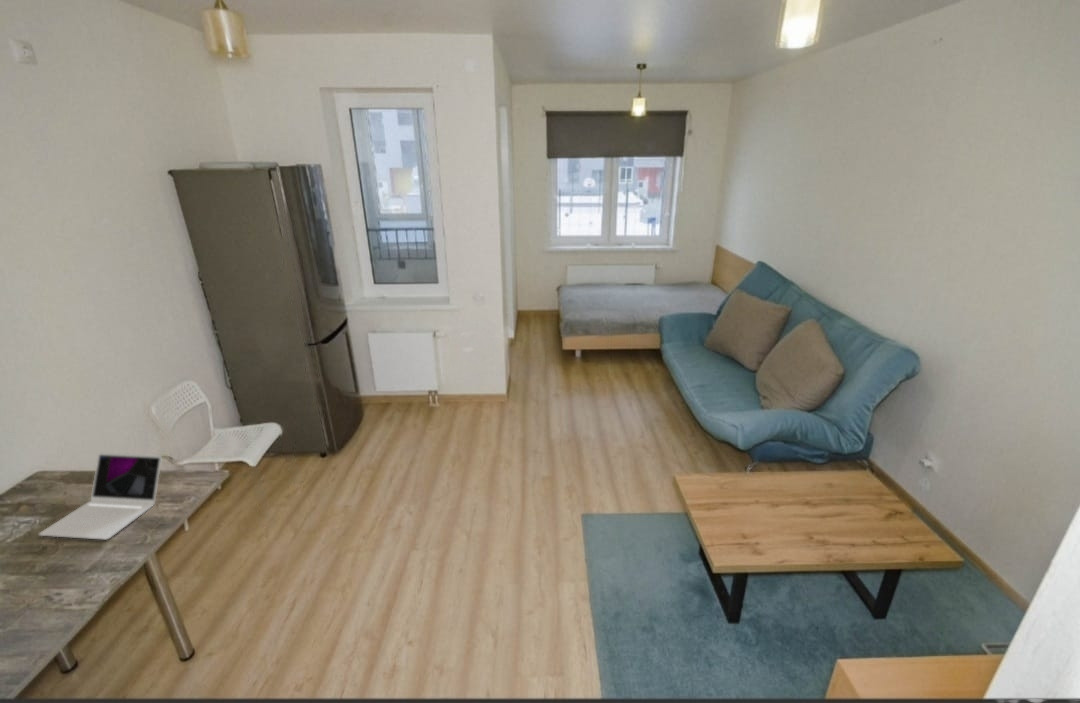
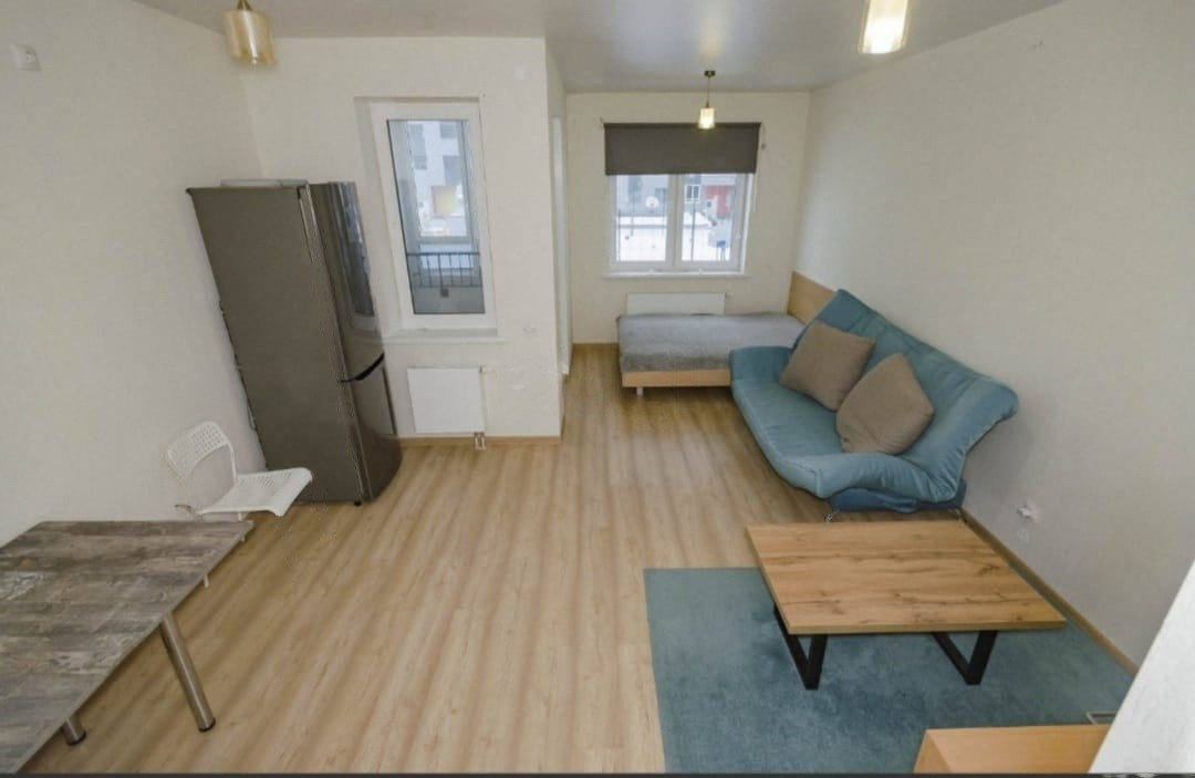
- laptop (102, 490)
